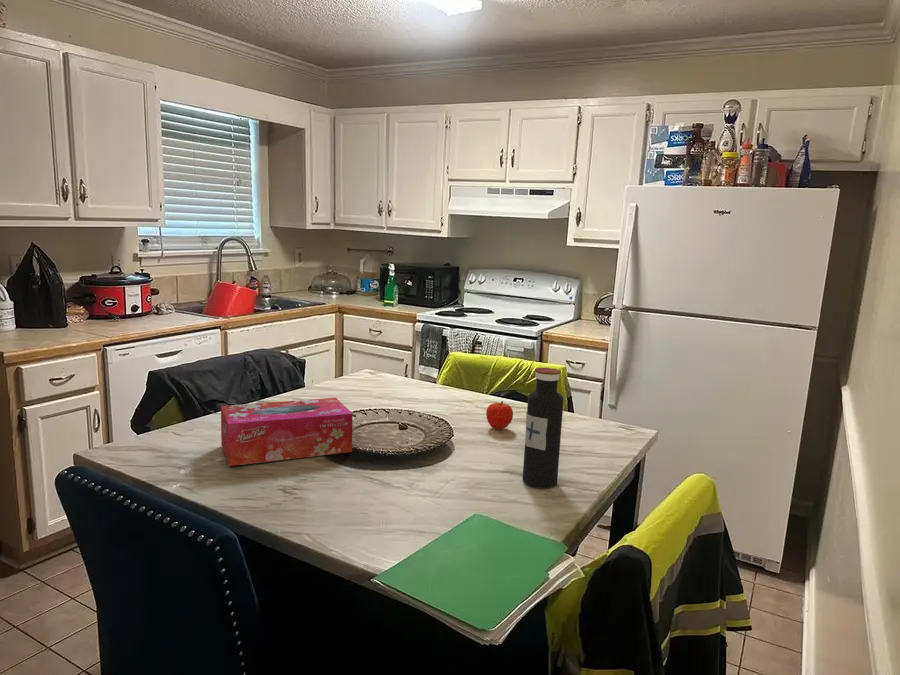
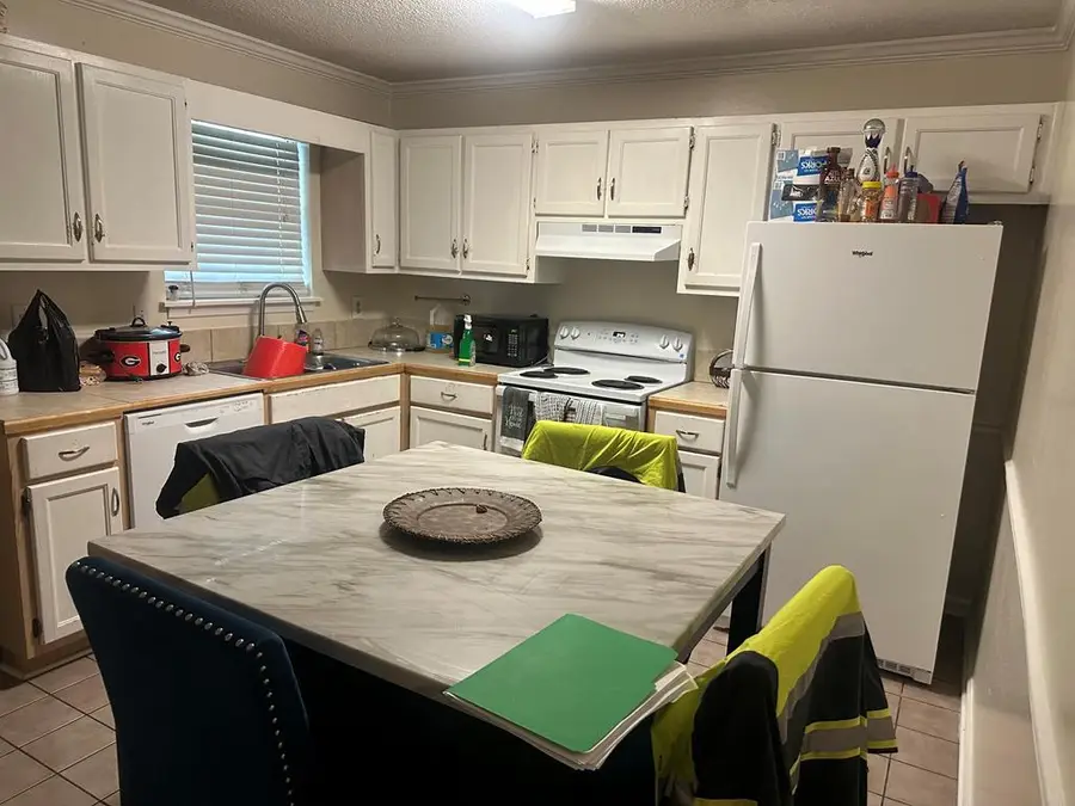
- water bottle (543, 426)
- fruit (499, 414)
- tissue box (286, 429)
